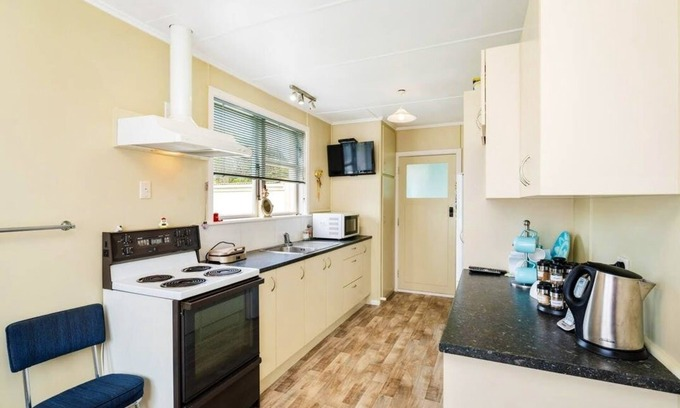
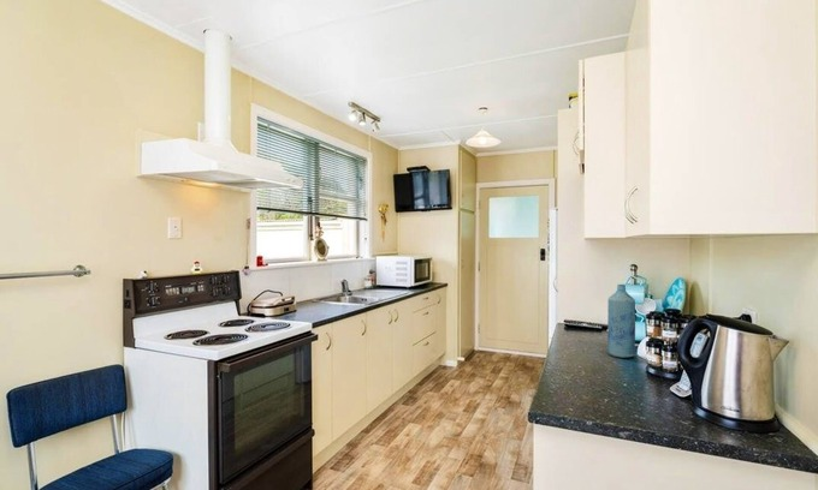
+ bottle (621, 319)
